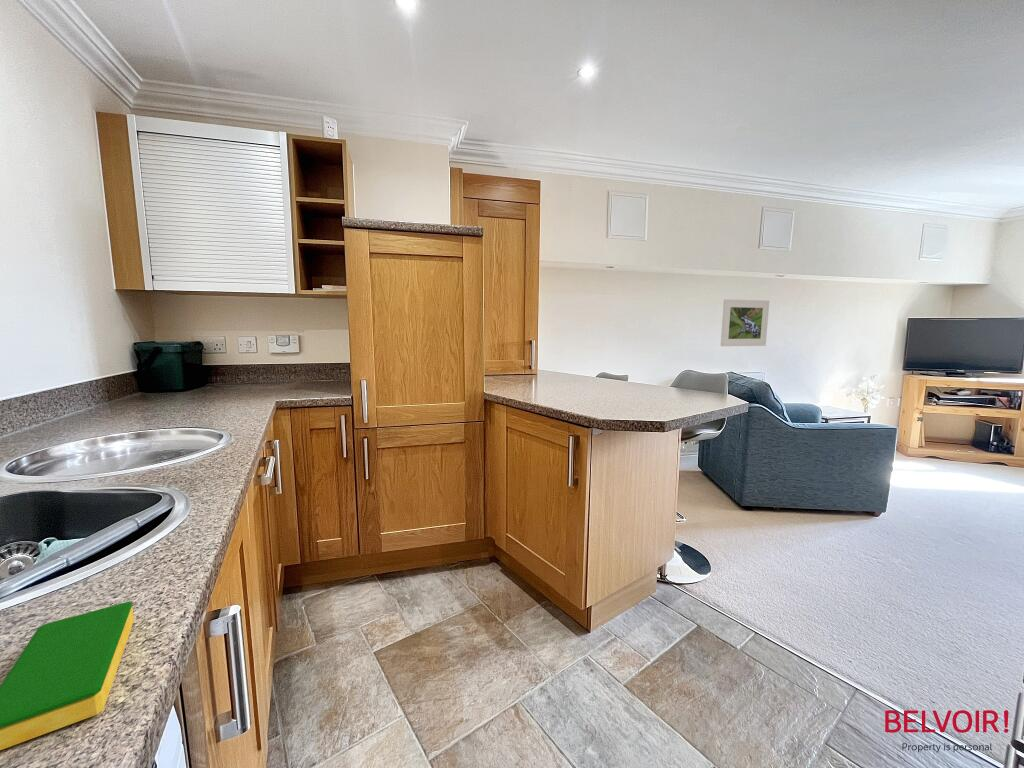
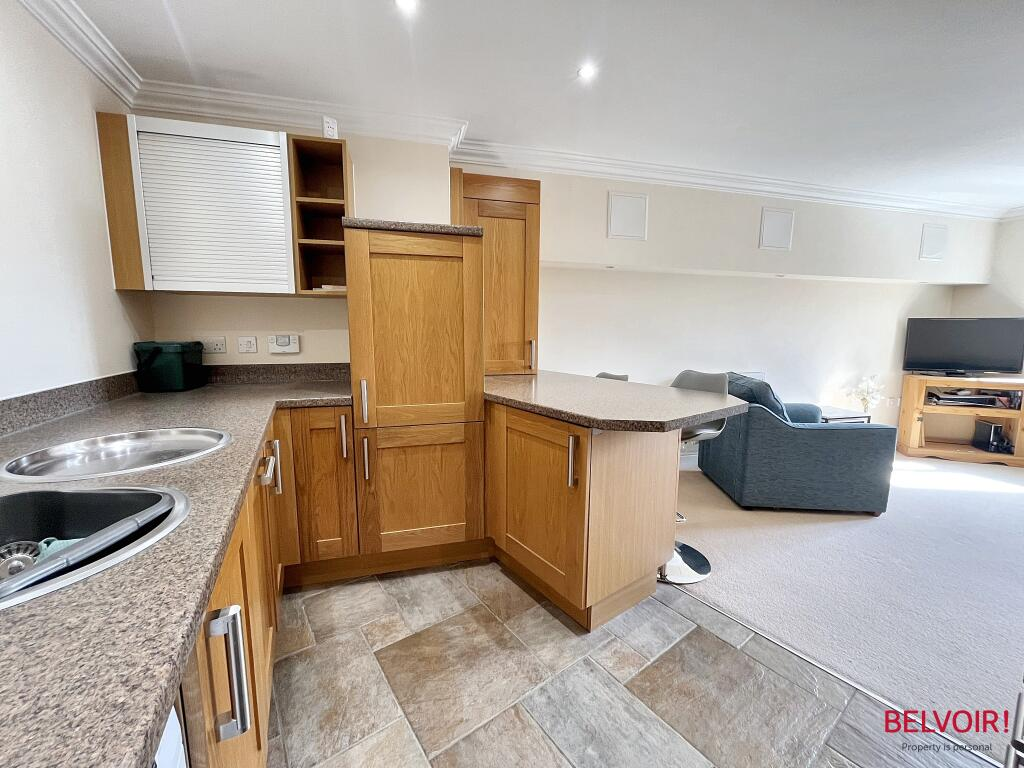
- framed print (745, 323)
- dish sponge (68, 665)
